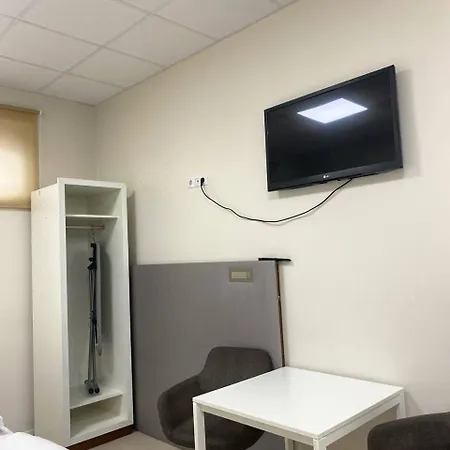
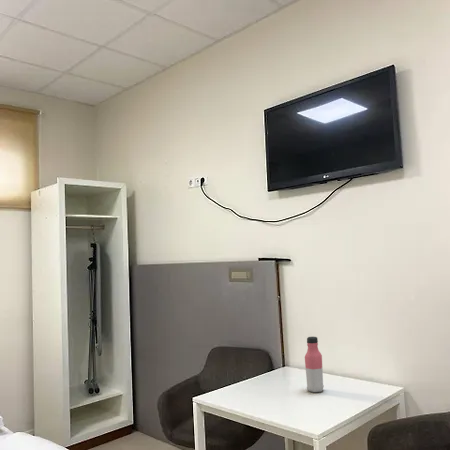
+ water bottle (313, 363)
